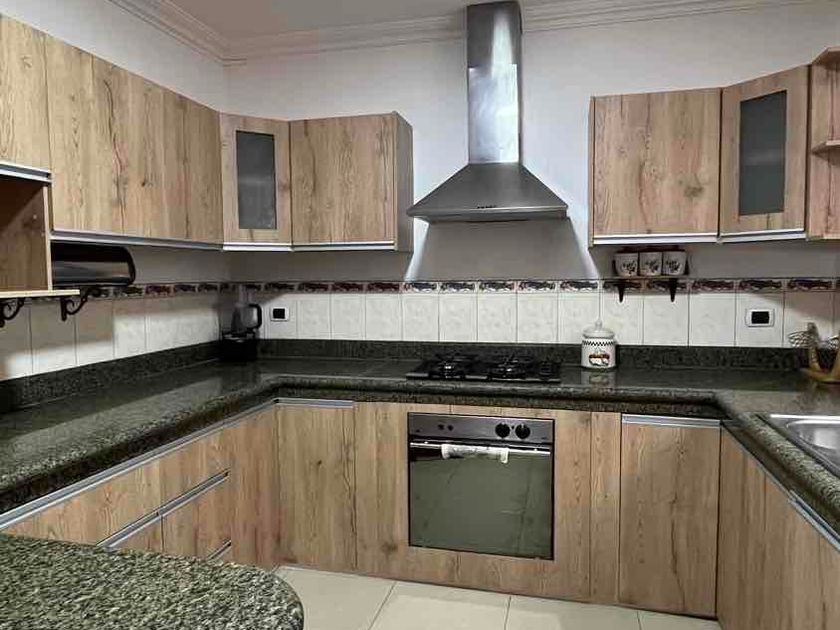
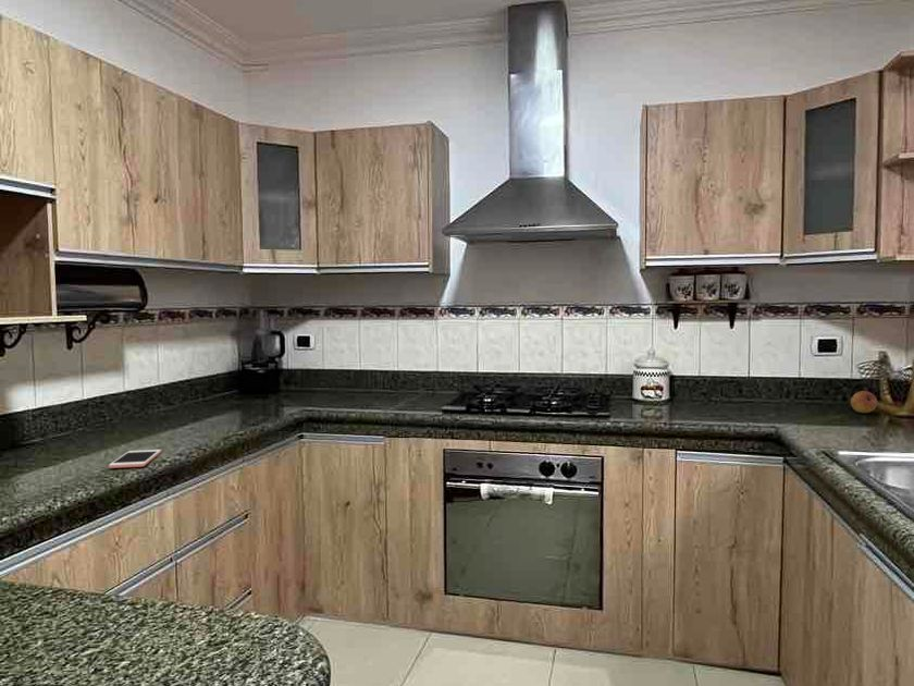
+ cell phone (136, 457)
+ fruit (863, 402)
